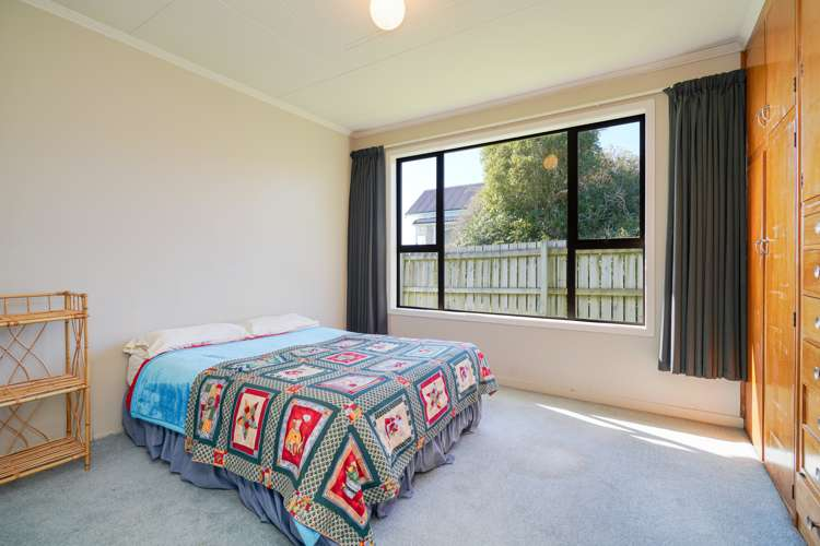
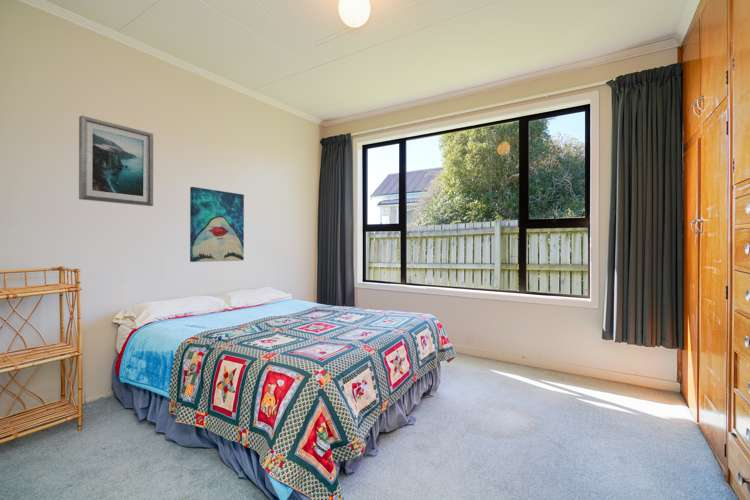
+ wall art (118, 164)
+ wall art (218, 226)
